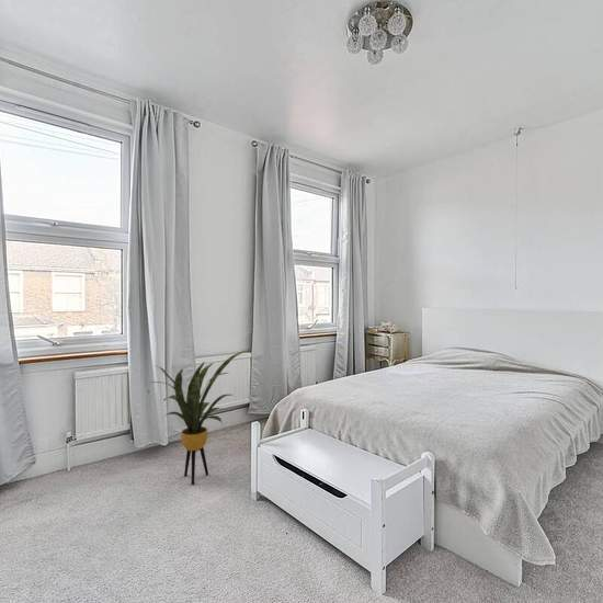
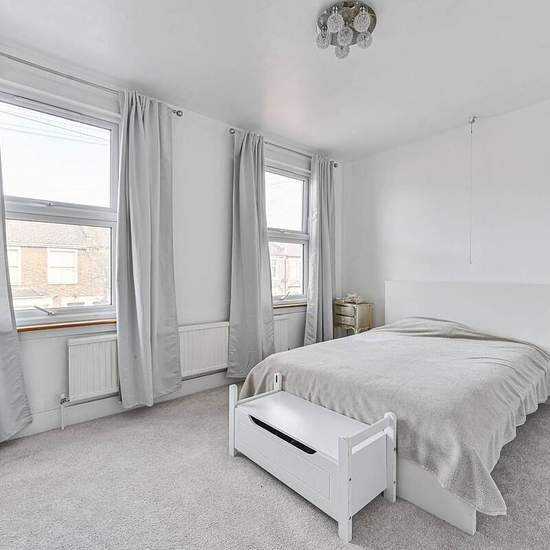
- house plant (200, 417)
